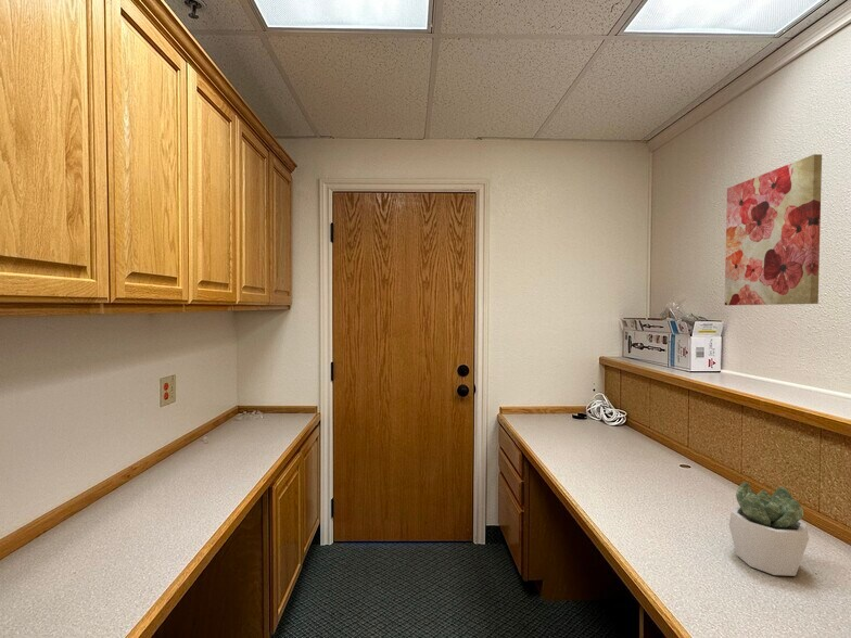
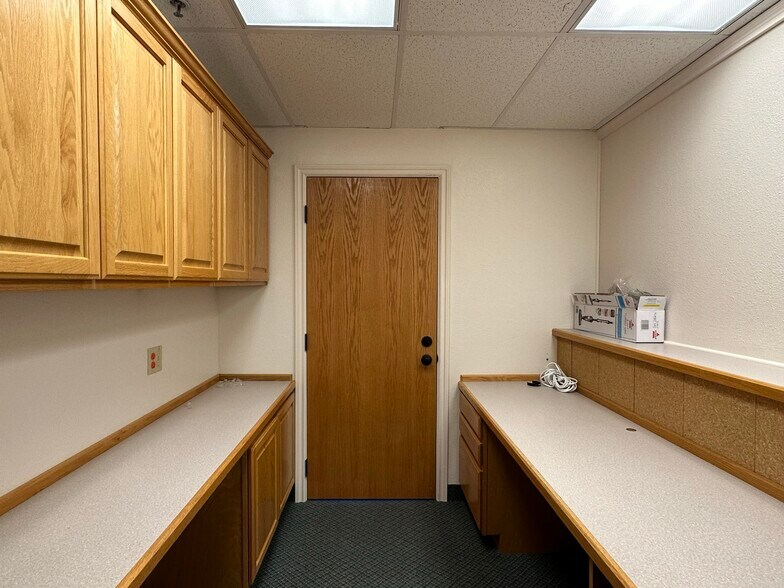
- succulent plant (767, 525)
- wall art (766, 239)
